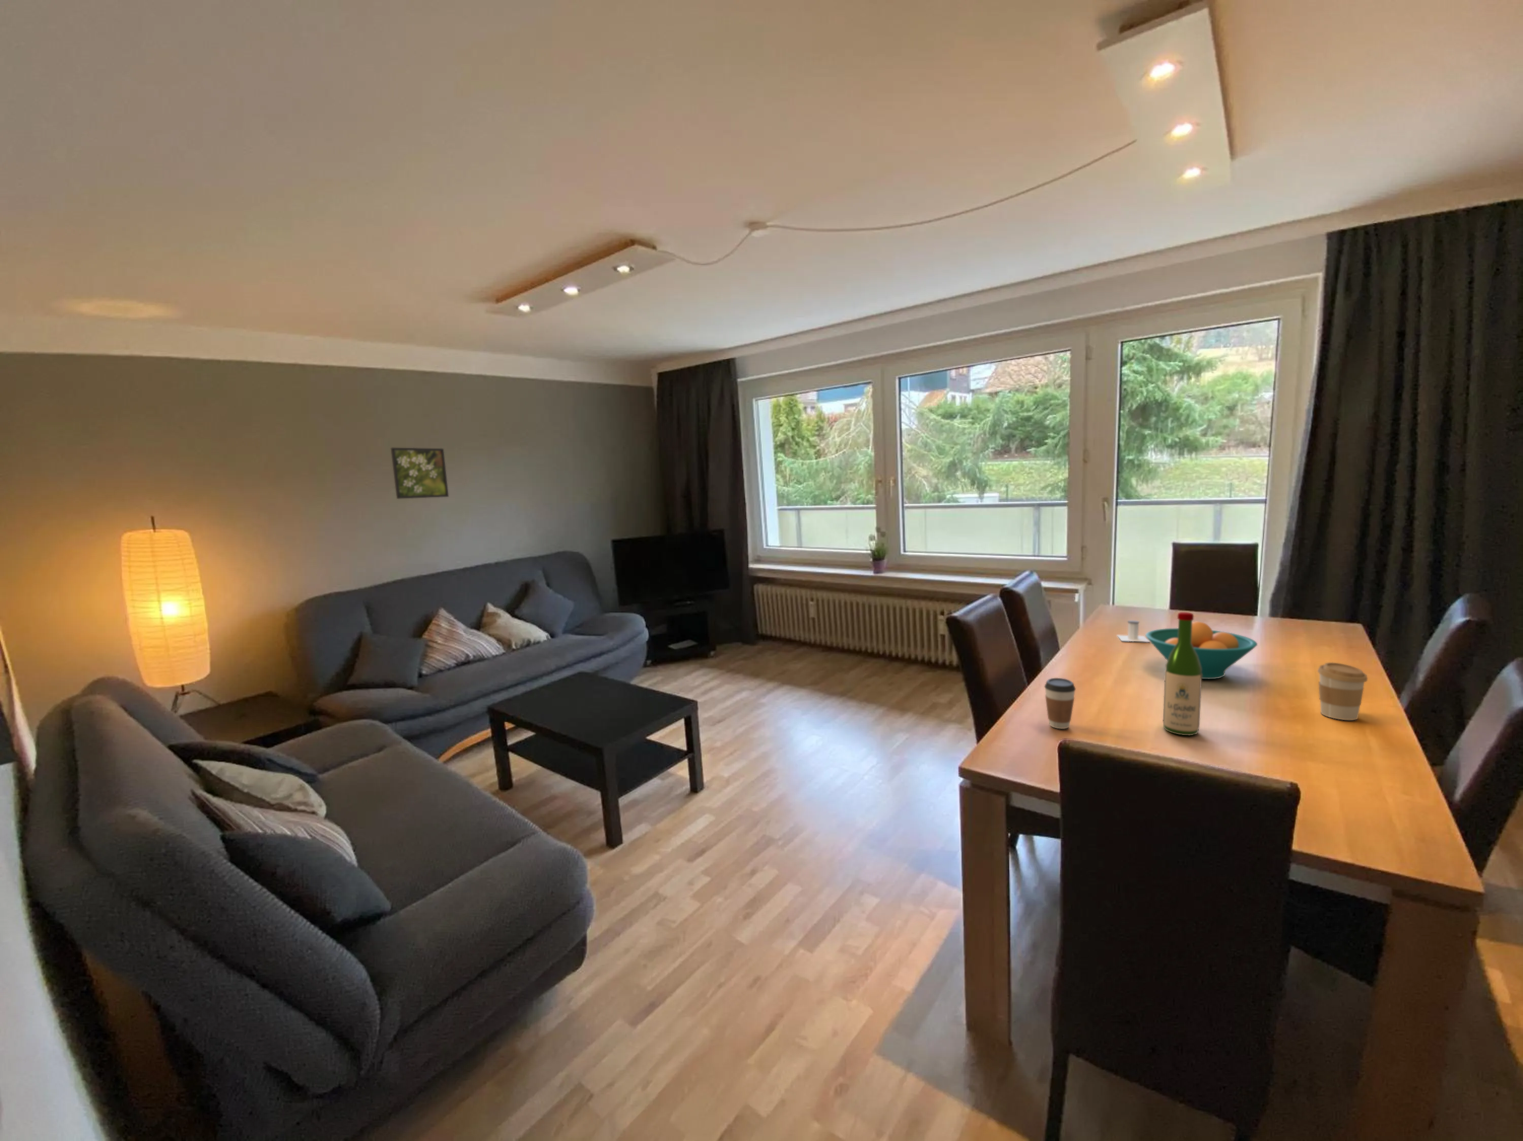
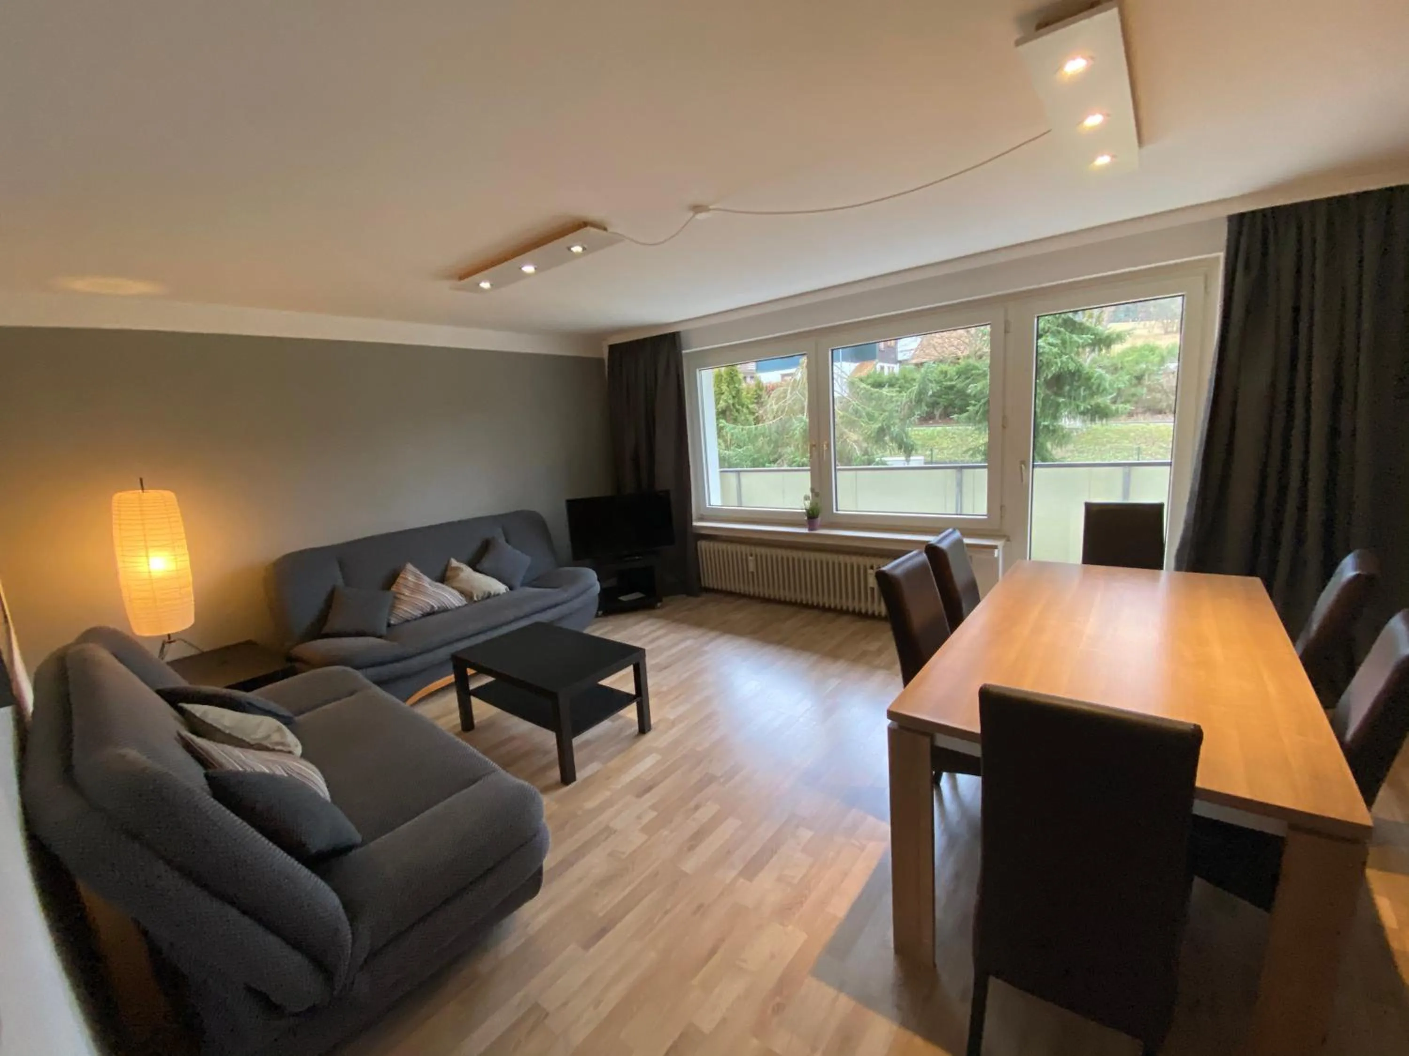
- fruit bowl (1198, 647)
- coffee cup (1341, 690)
- salt shaker (1133, 629)
- wine bottle (1182, 672)
- coffee cup (1059, 704)
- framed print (421, 472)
